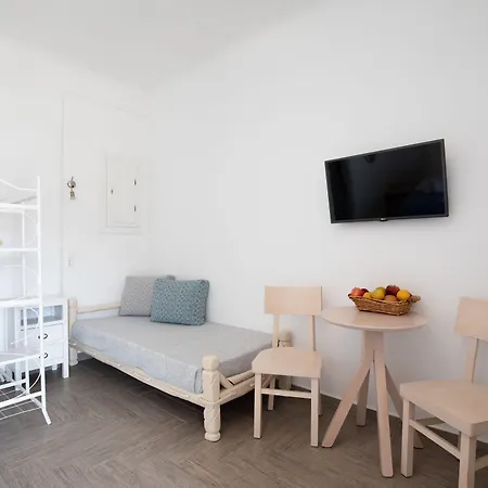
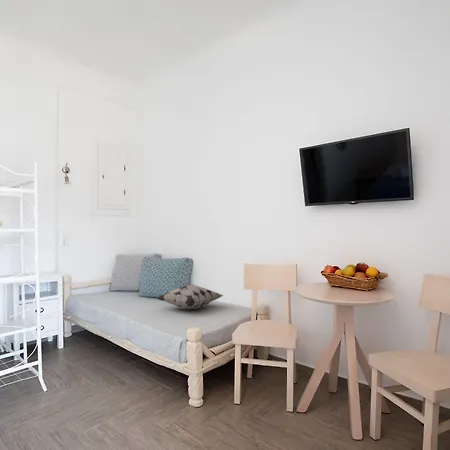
+ decorative pillow (190, 296)
